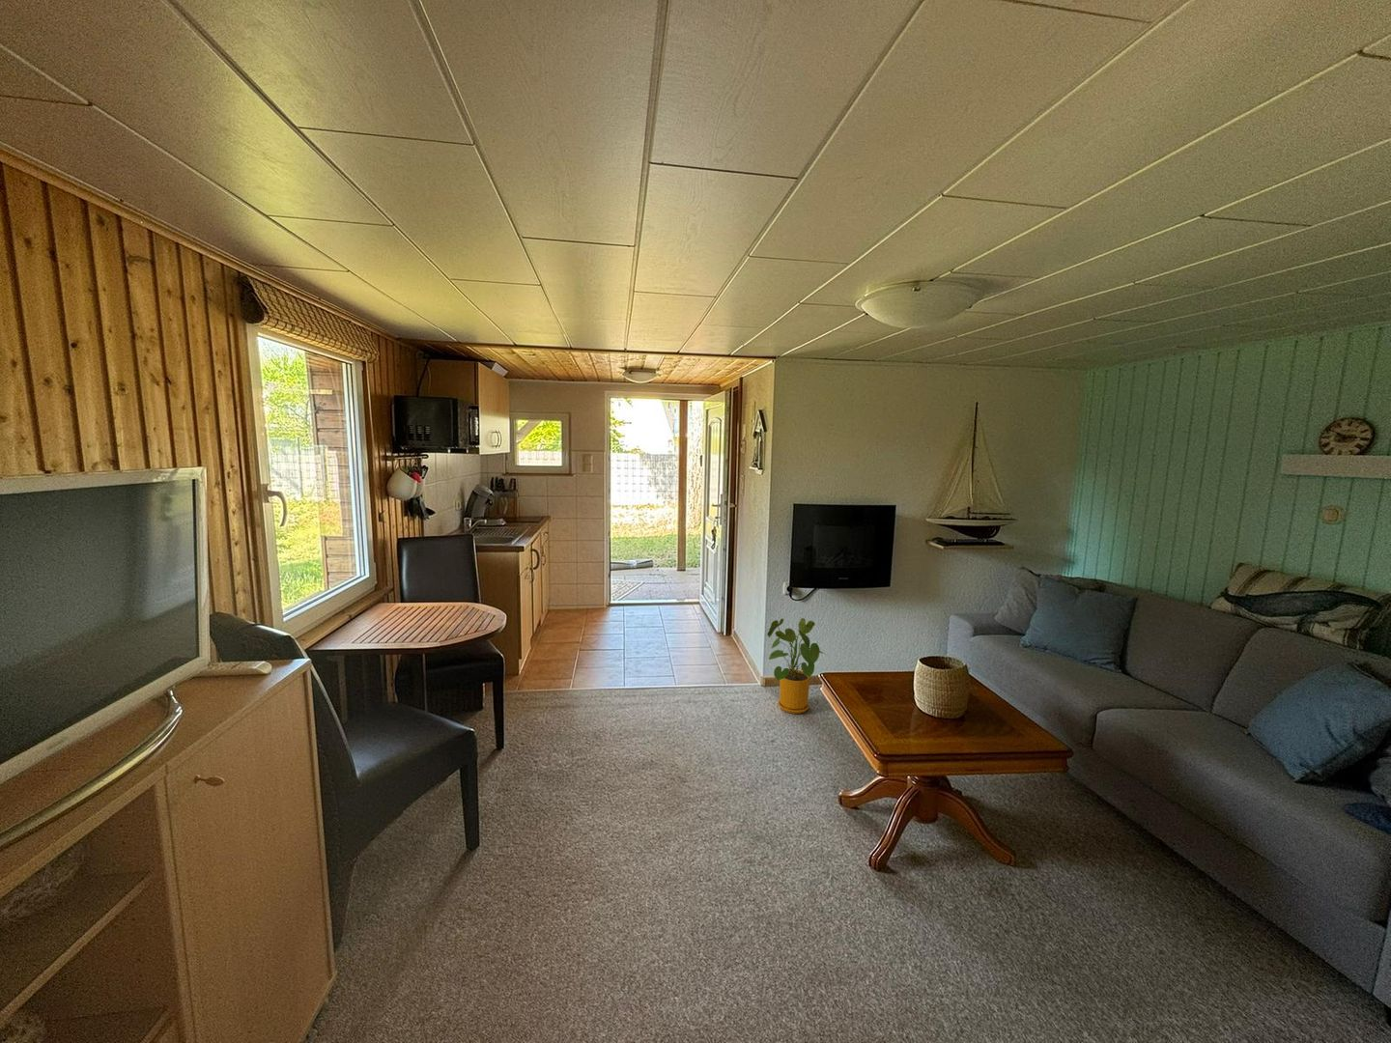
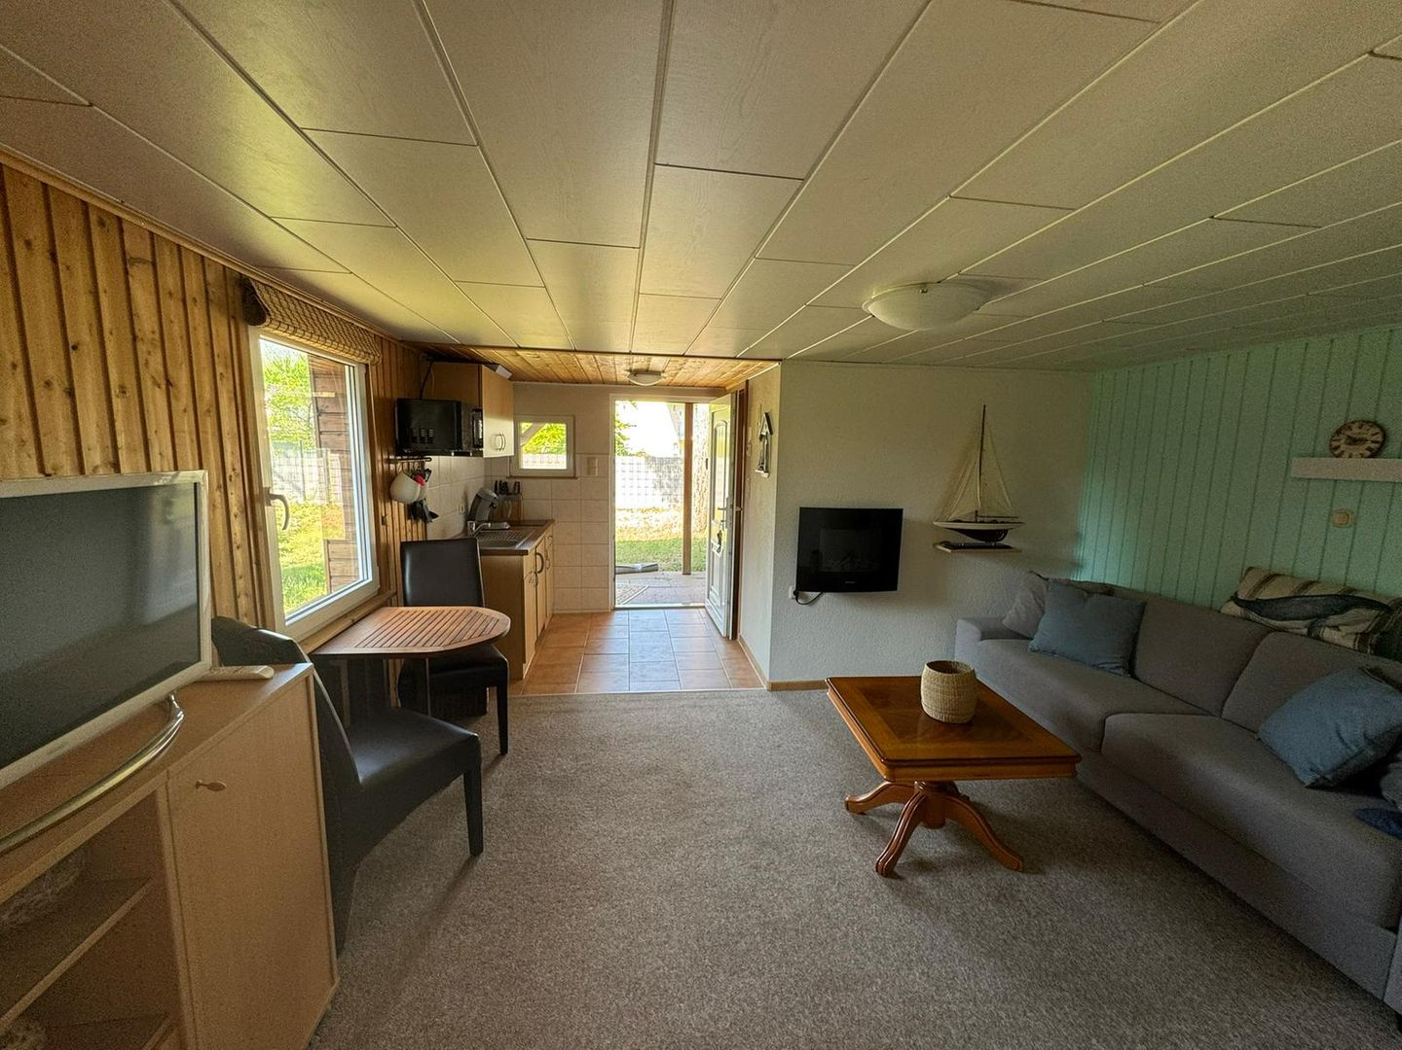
- house plant (791, 666)
